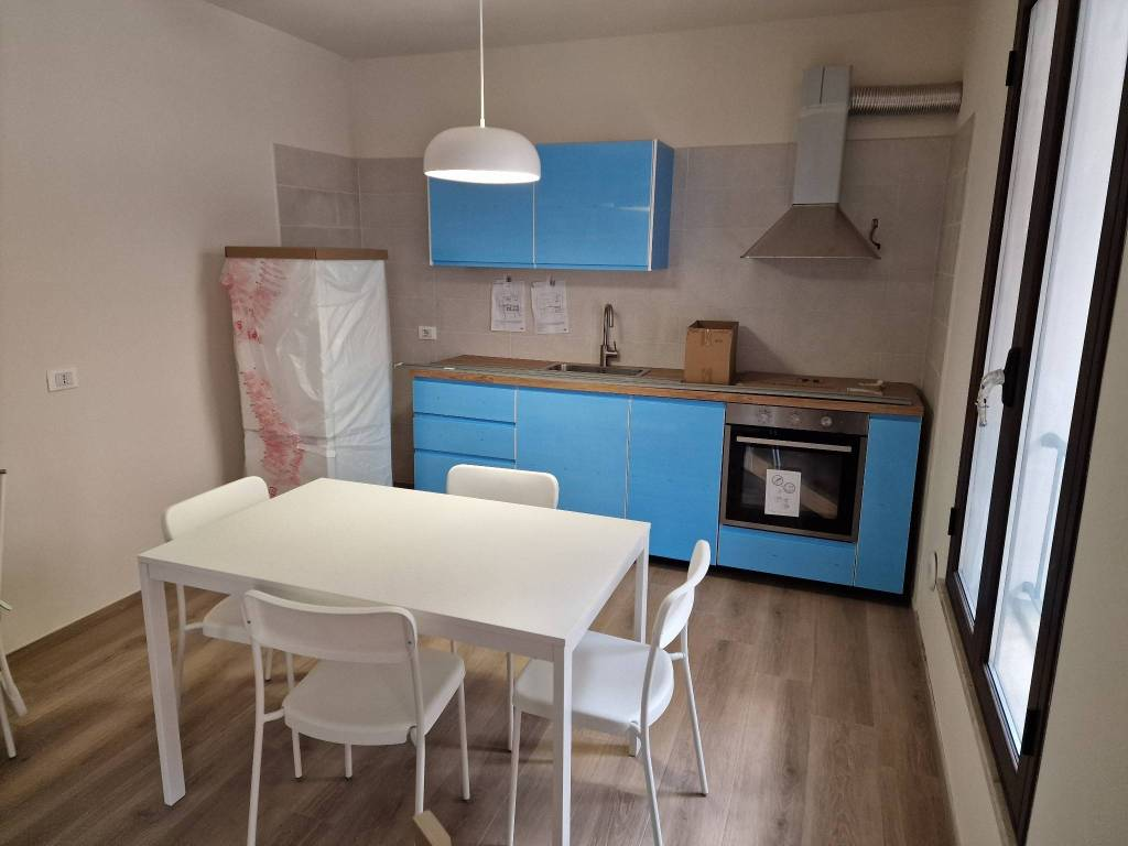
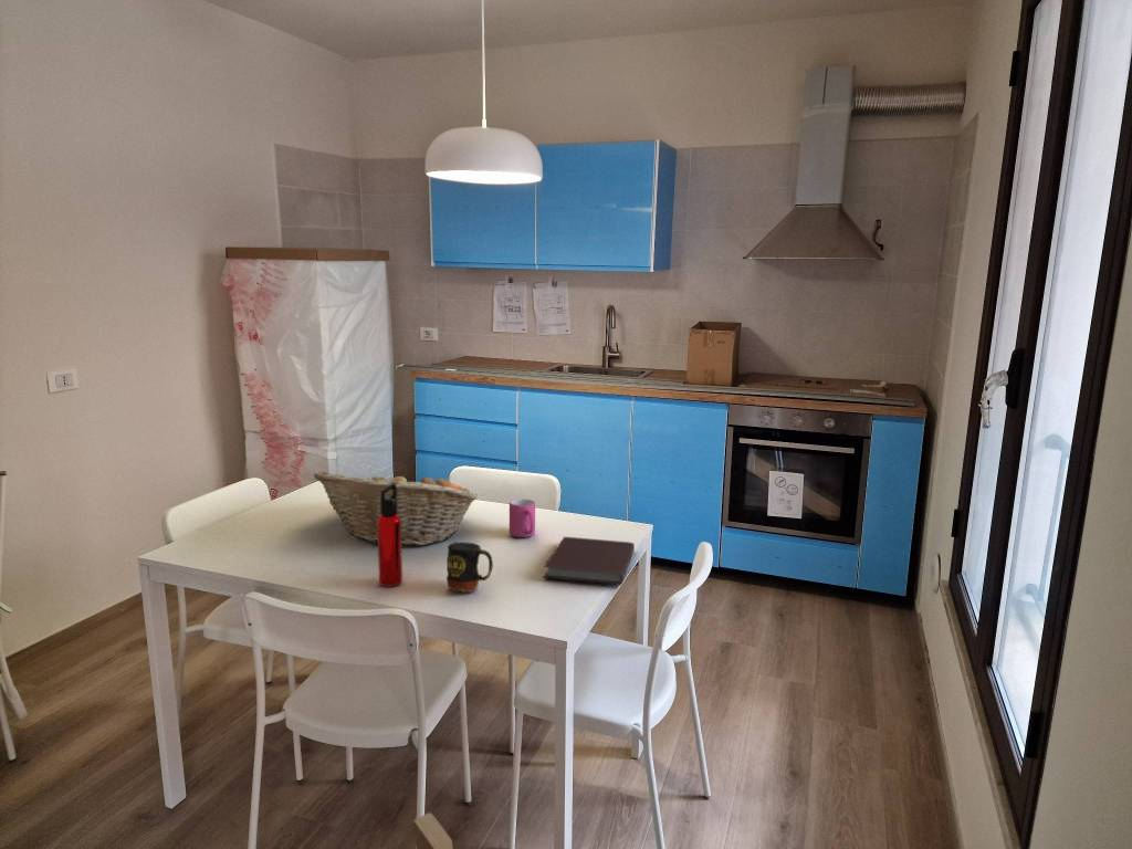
+ water bottle (389, 534)
+ fruit basket (397, 497)
+ mug (524, 520)
+ mug (470, 567)
+ notebook (590, 558)
